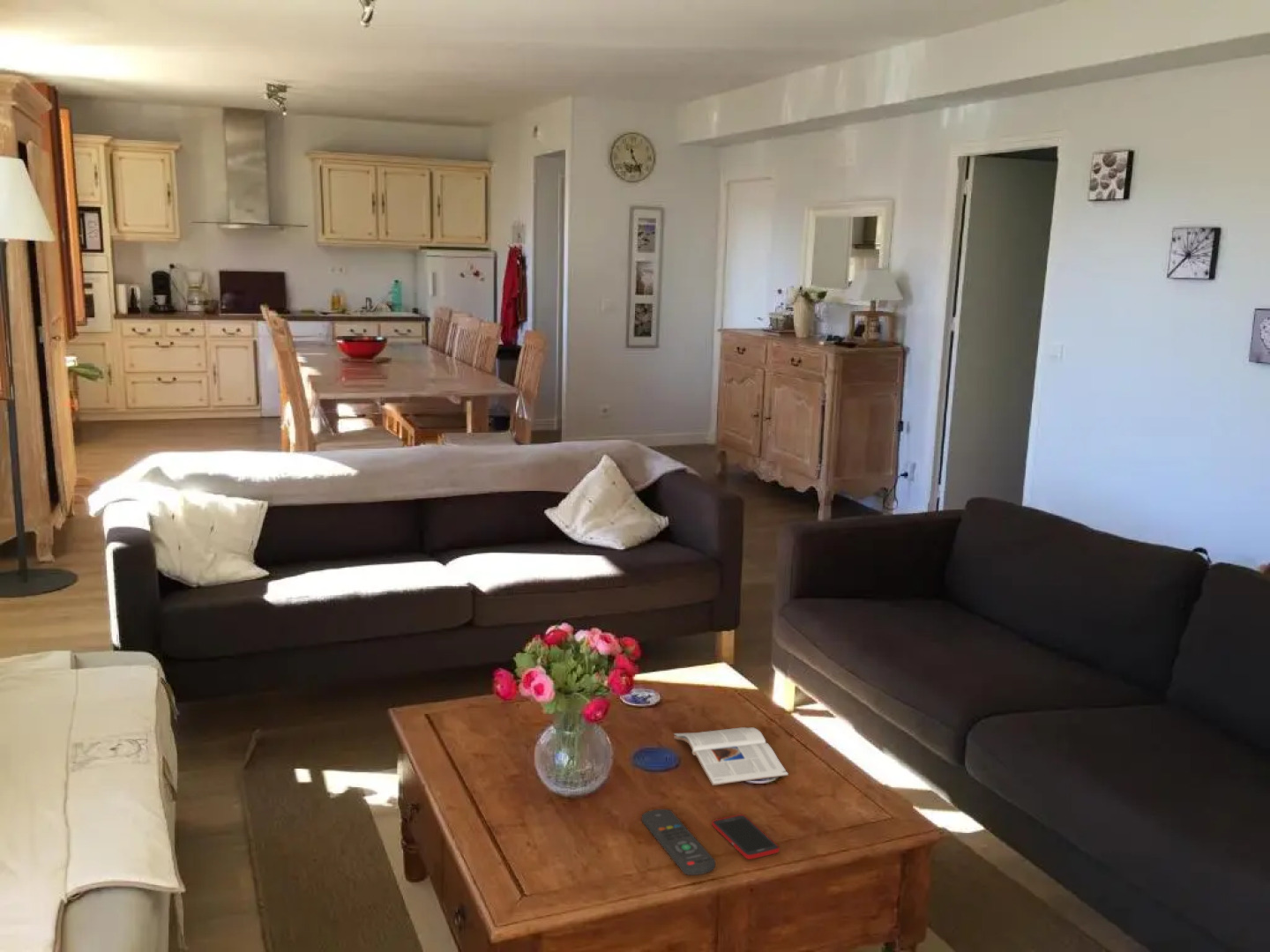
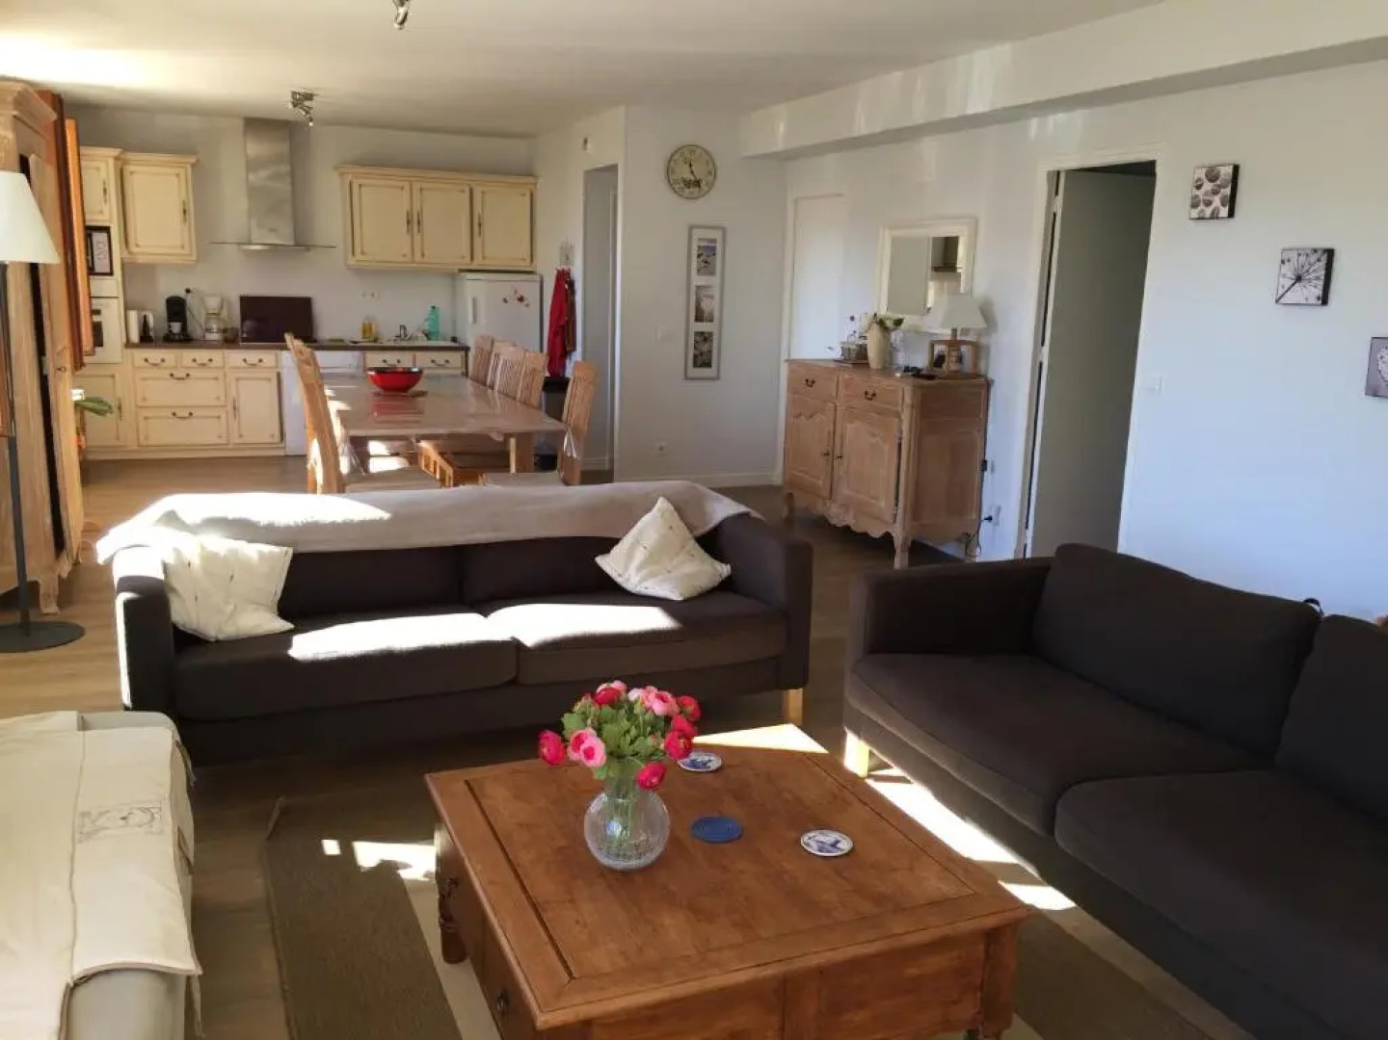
- cell phone (744, 836)
- magazine (729, 747)
- remote control (676, 840)
